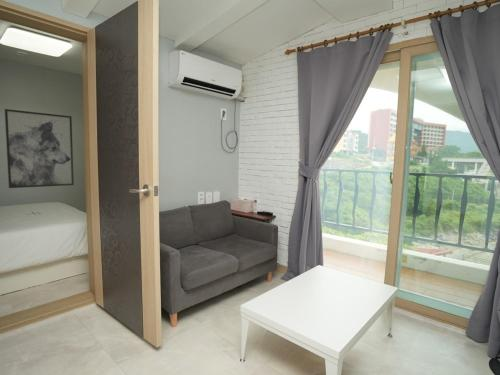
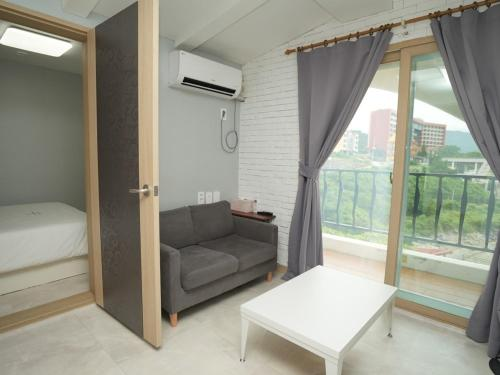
- wall art (41, 150)
